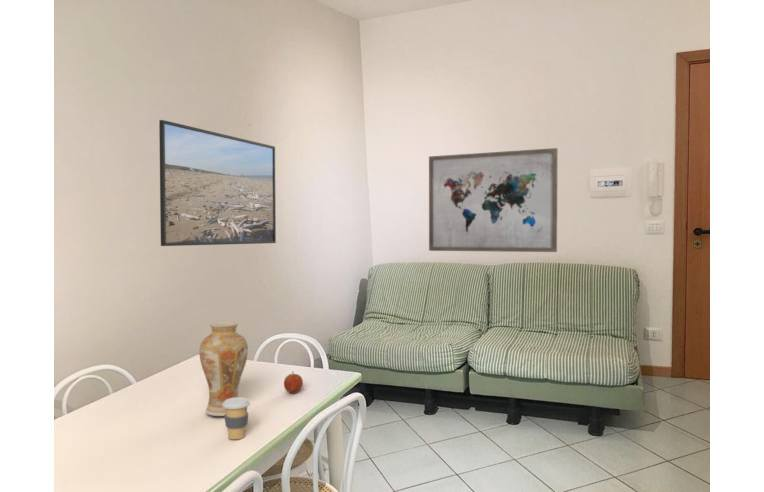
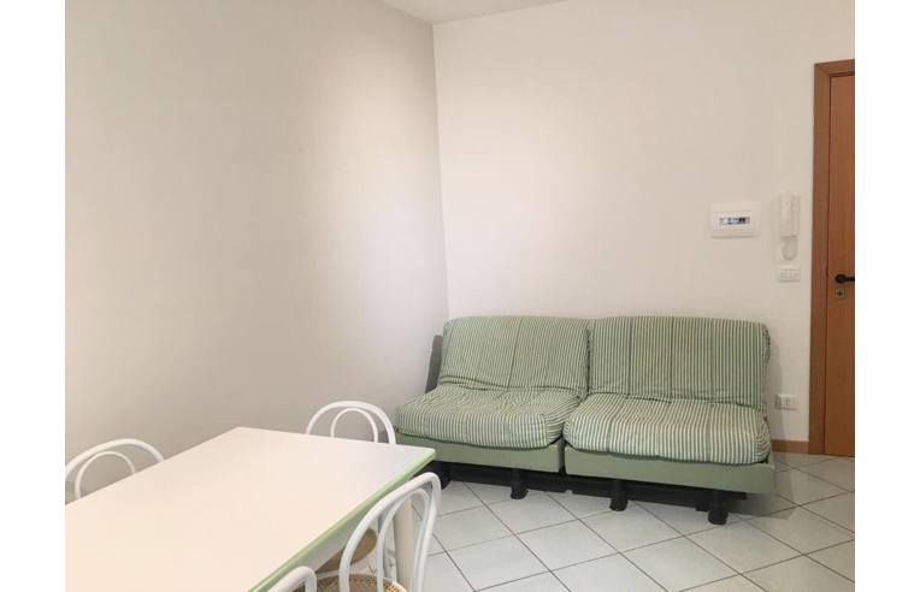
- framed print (225, 189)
- wall art (490, 202)
- coffee cup (236, 418)
- vase (224, 367)
- fruit (293, 382)
